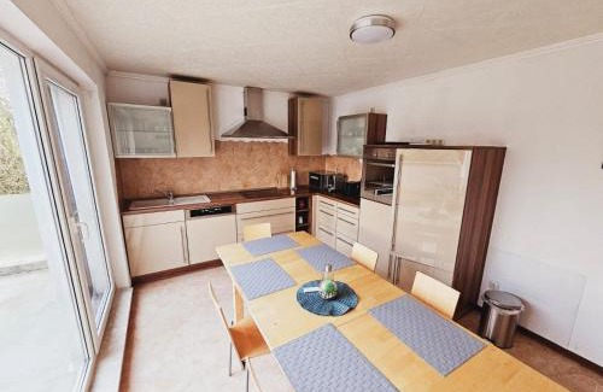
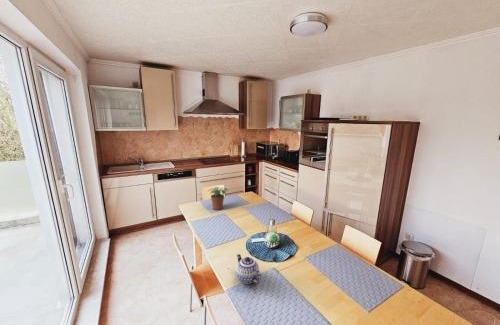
+ potted plant (218, 198)
+ teapot (247, 267)
